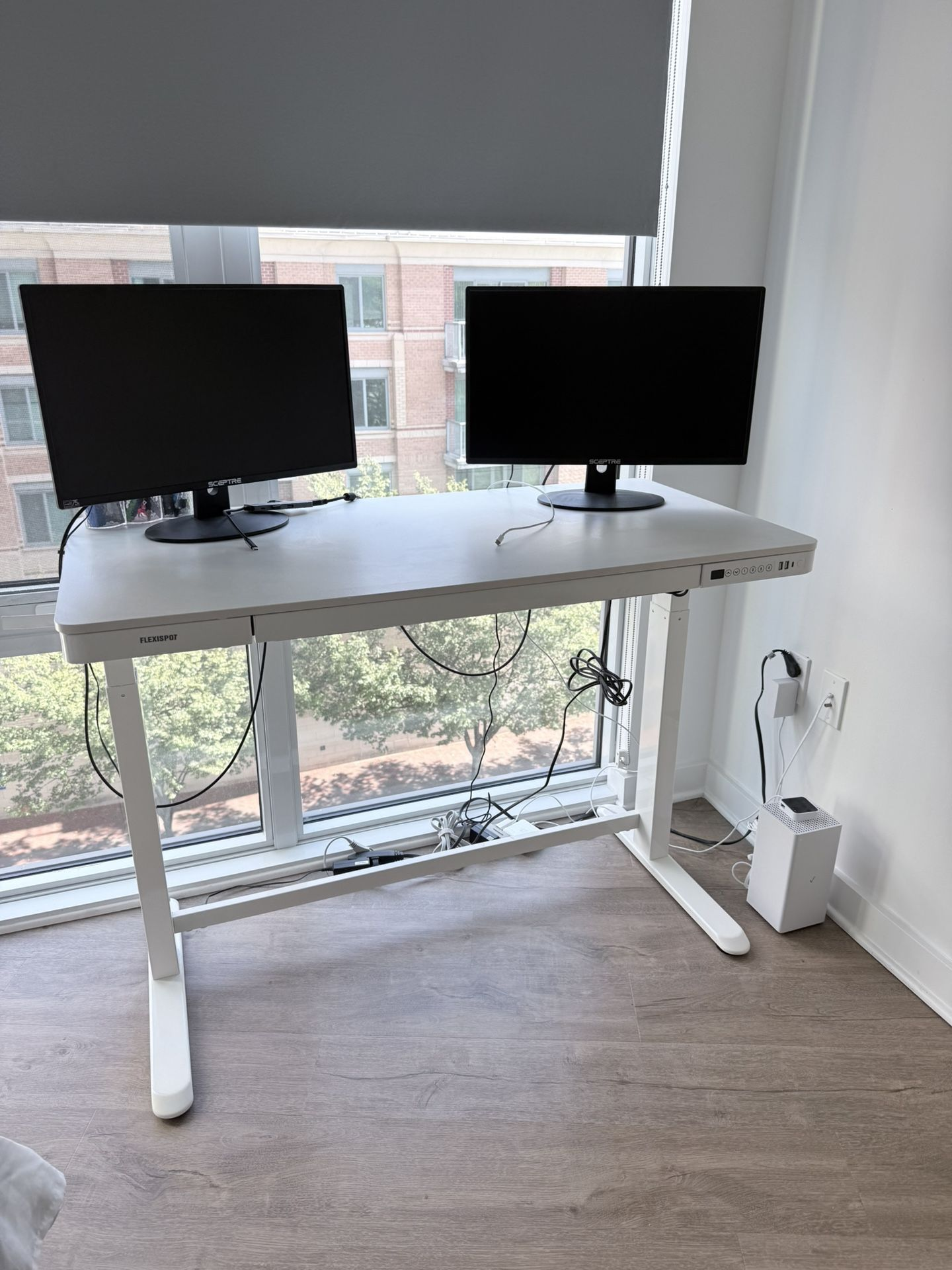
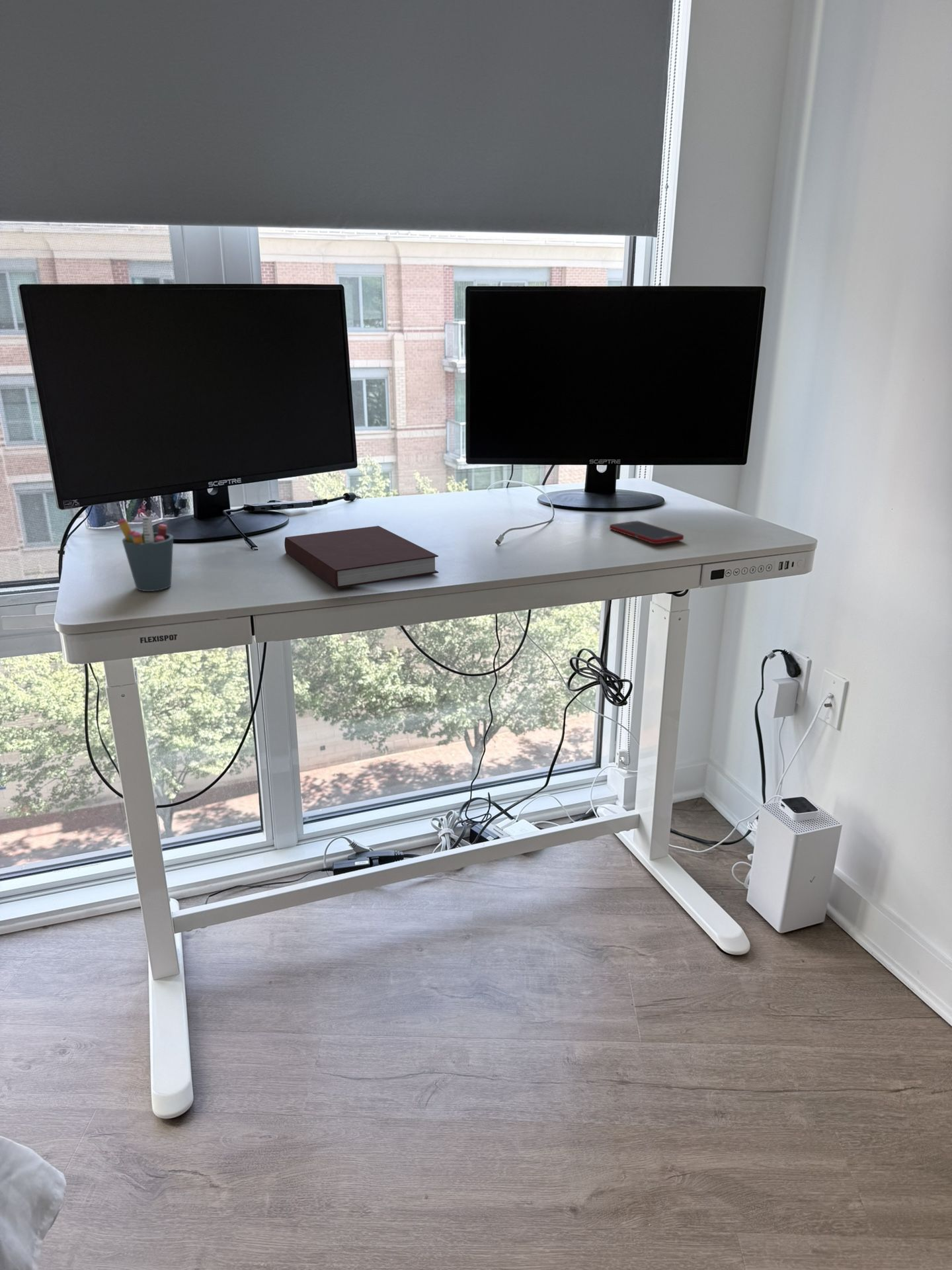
+ notebook (358, 554)
+ cell phone (645, 532)
+ pen holder (148, 549)
